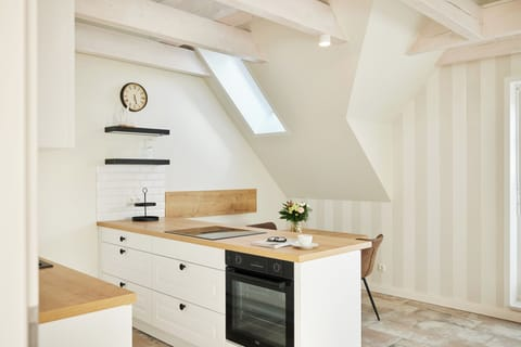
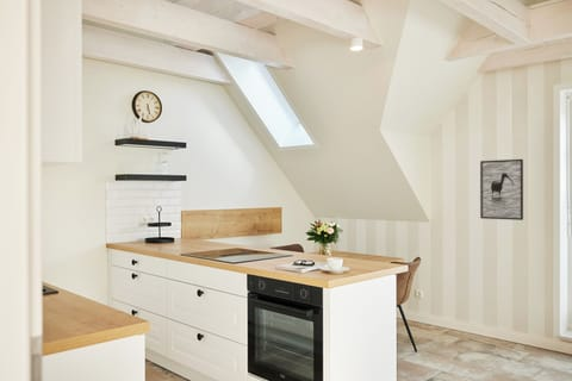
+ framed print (500, 189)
